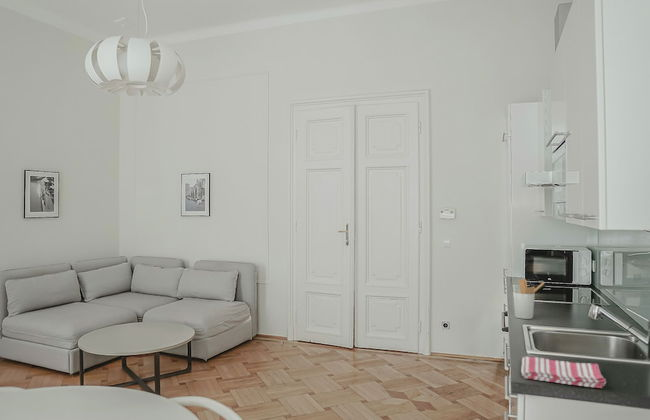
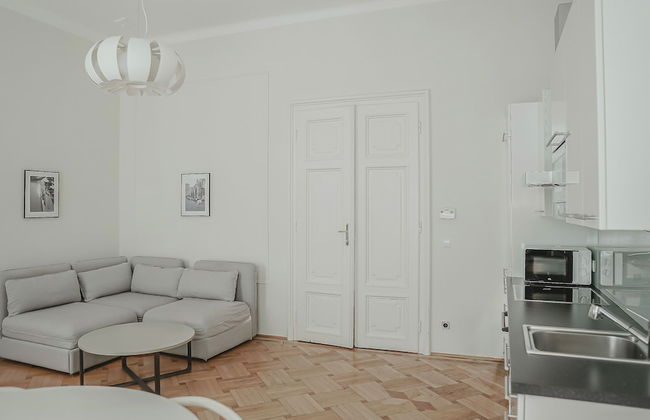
- utensil holder (529, 298)
- dish towel (560, 369)
